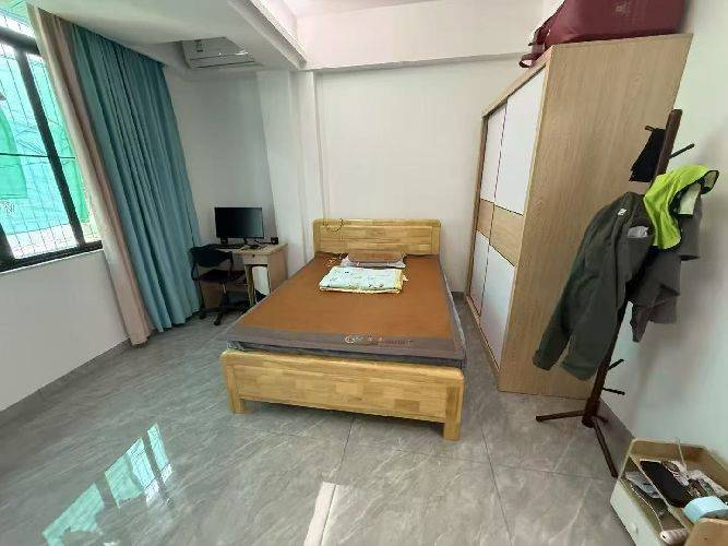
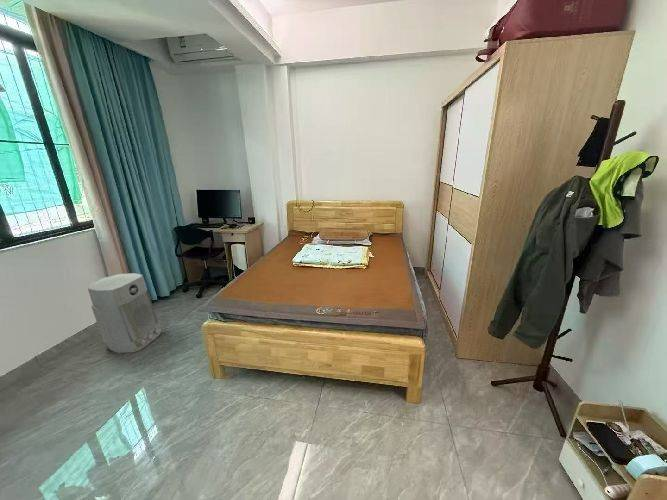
+ air purifier (124, 311)
